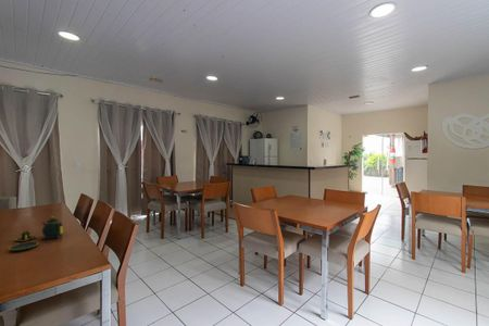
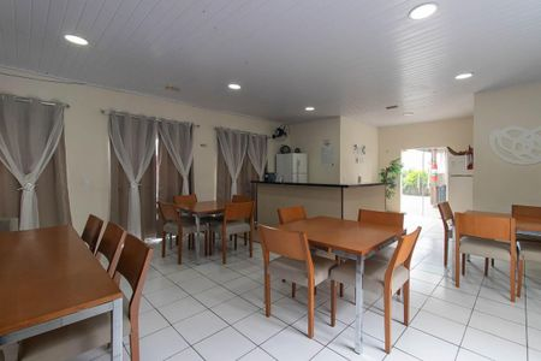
- teapot (29, 231)
